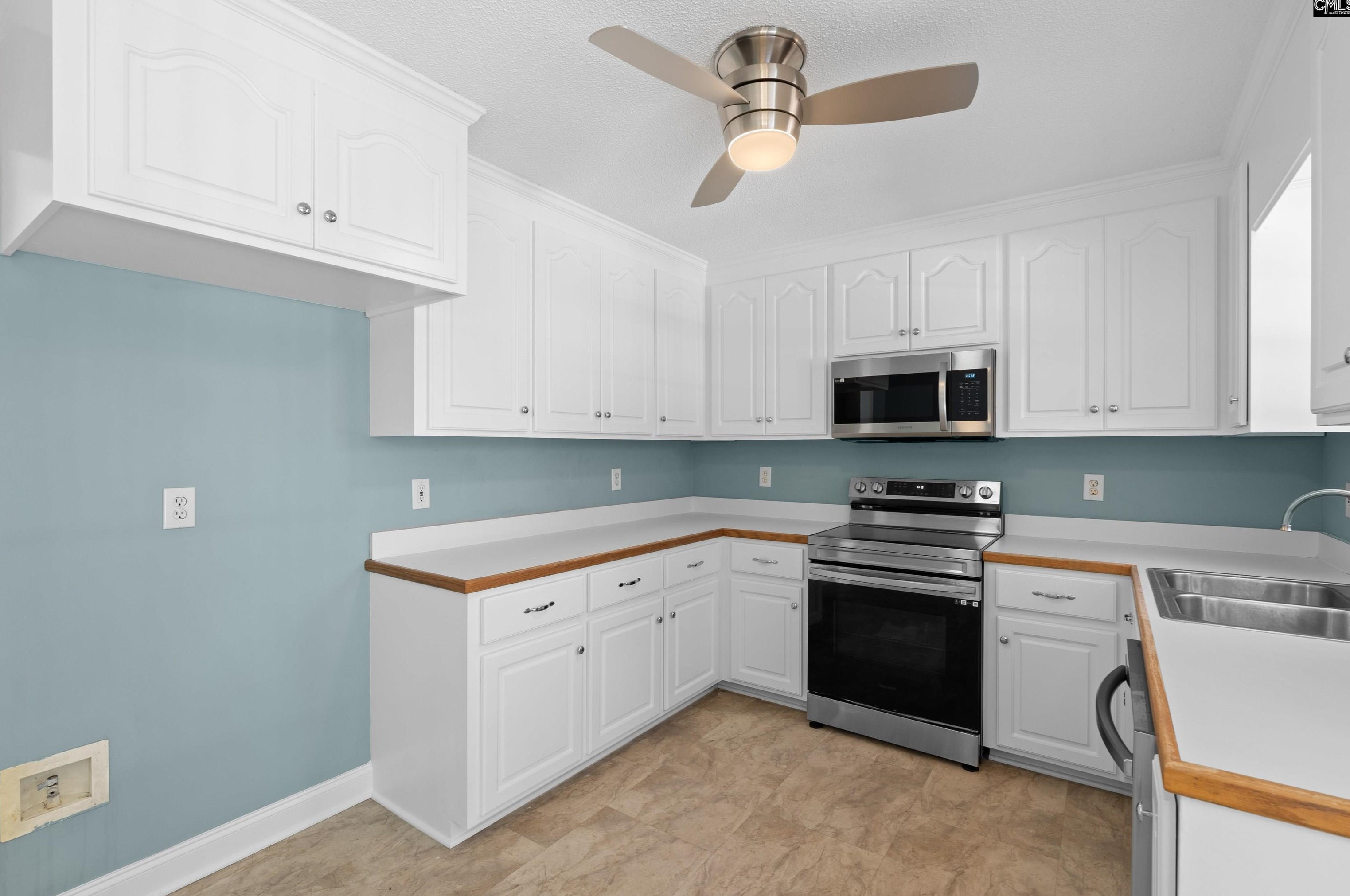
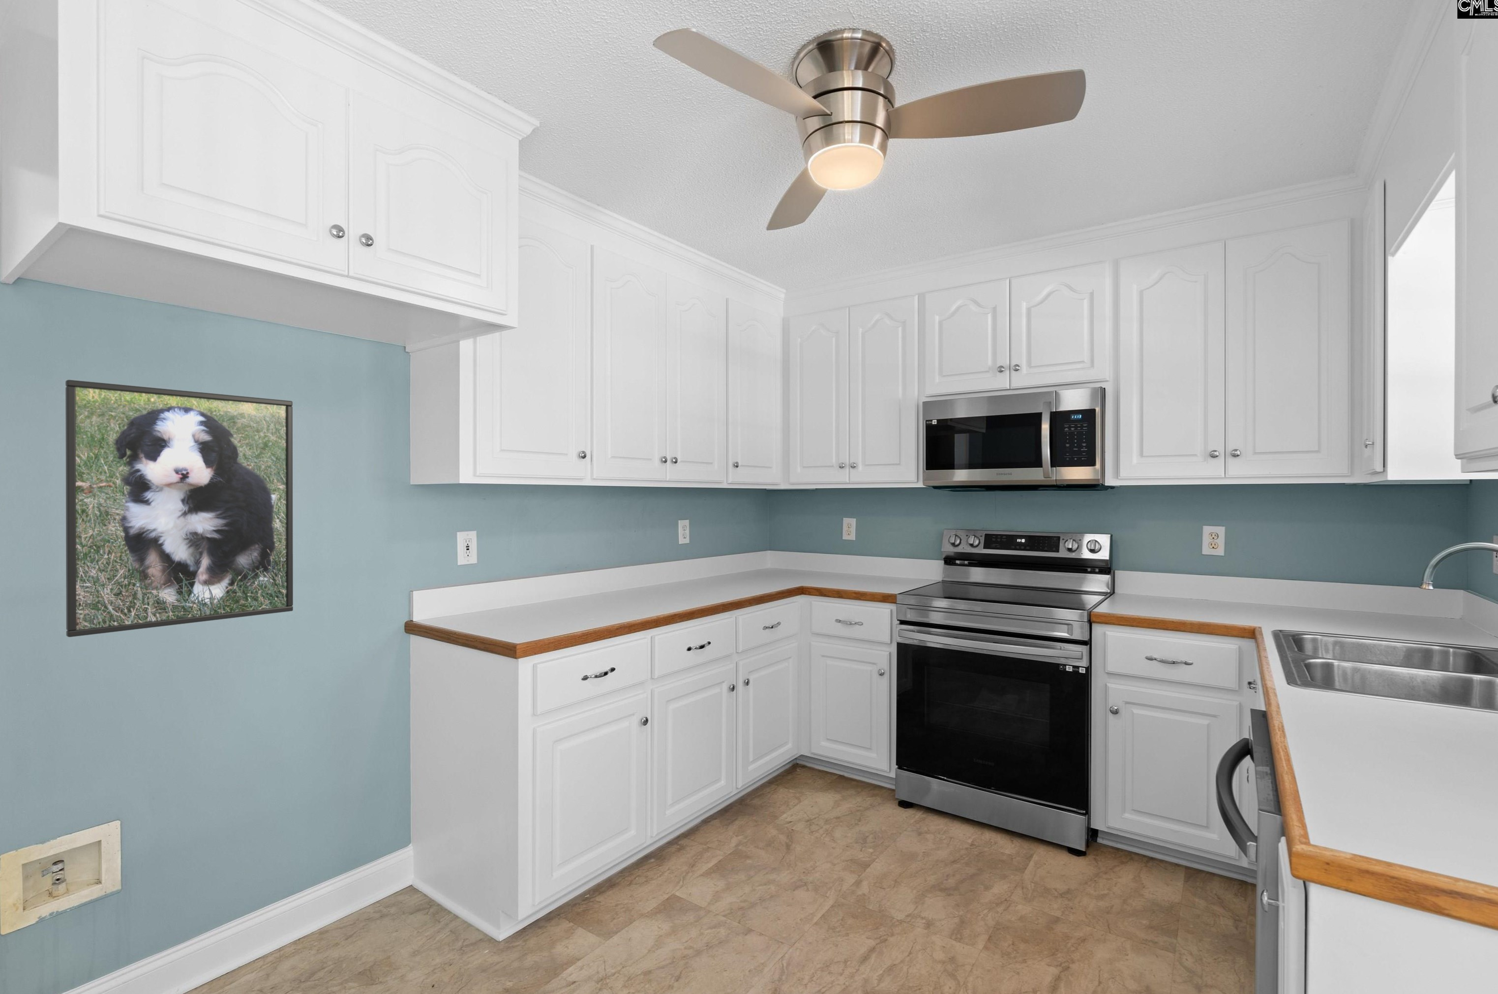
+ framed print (191, 507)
